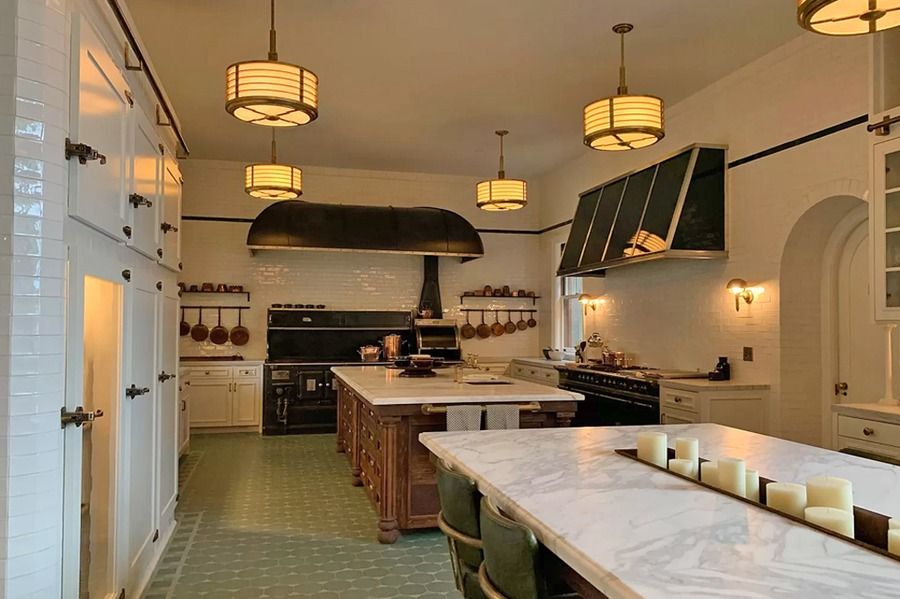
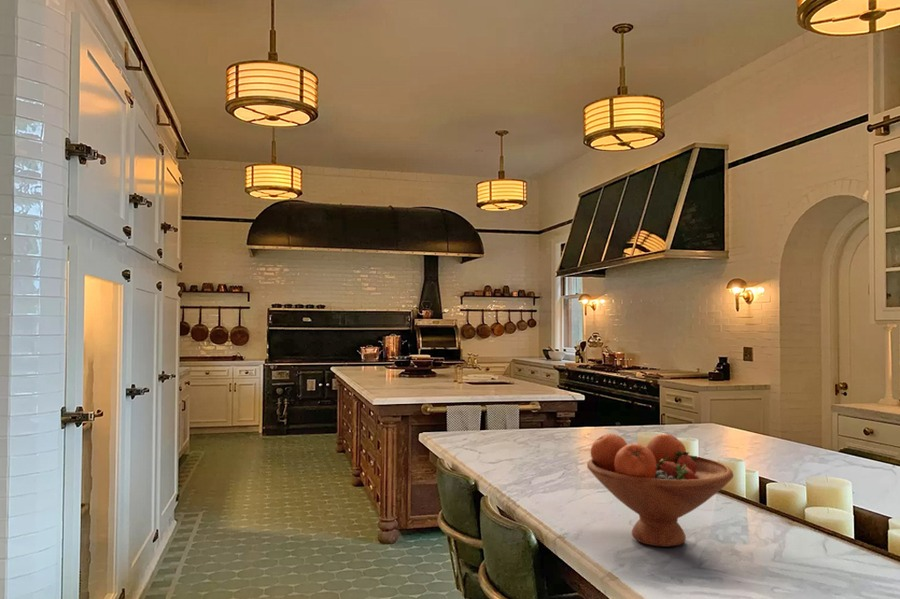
+ fruit bowl (658, 487)
